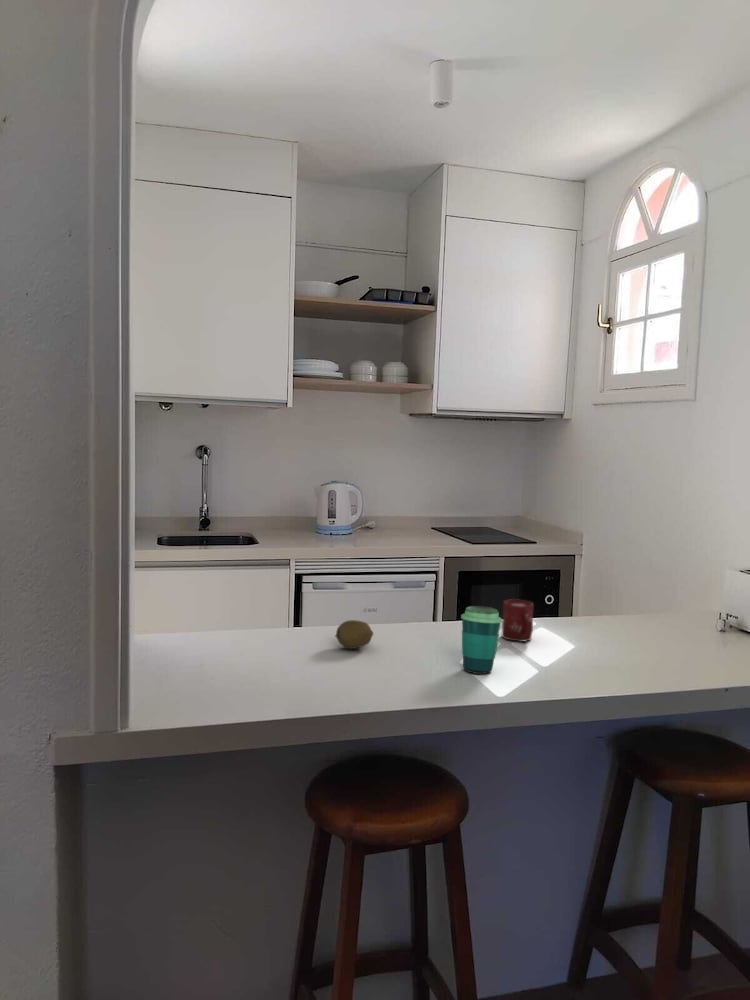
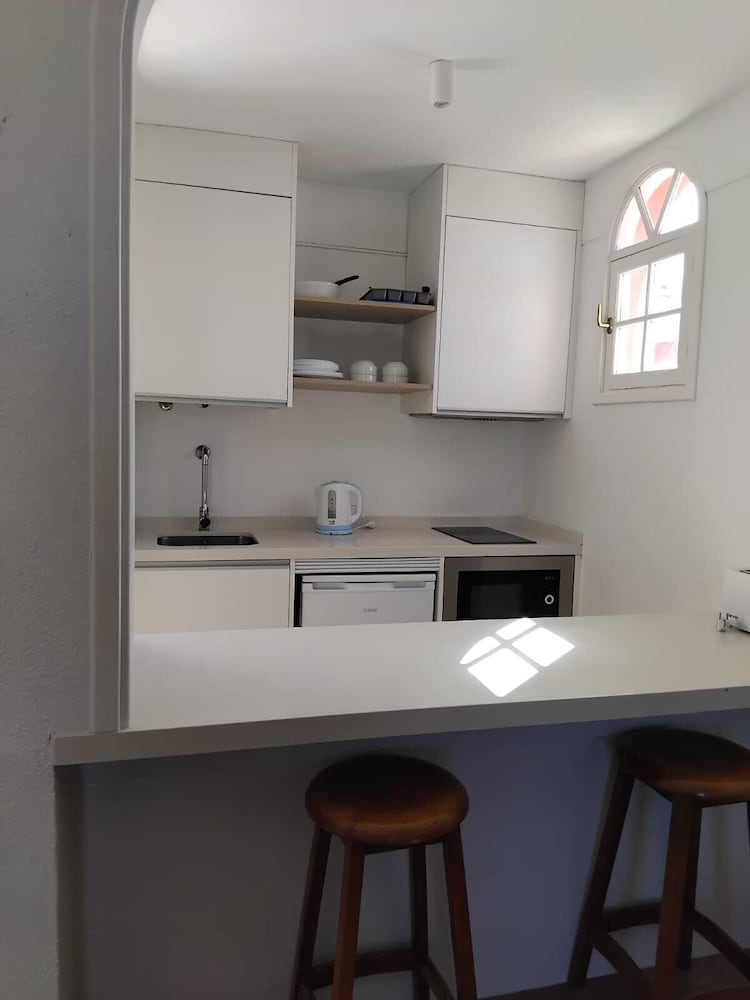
- cup (520, 621)
- fruit (354, 634)
- cup (480, 639)
